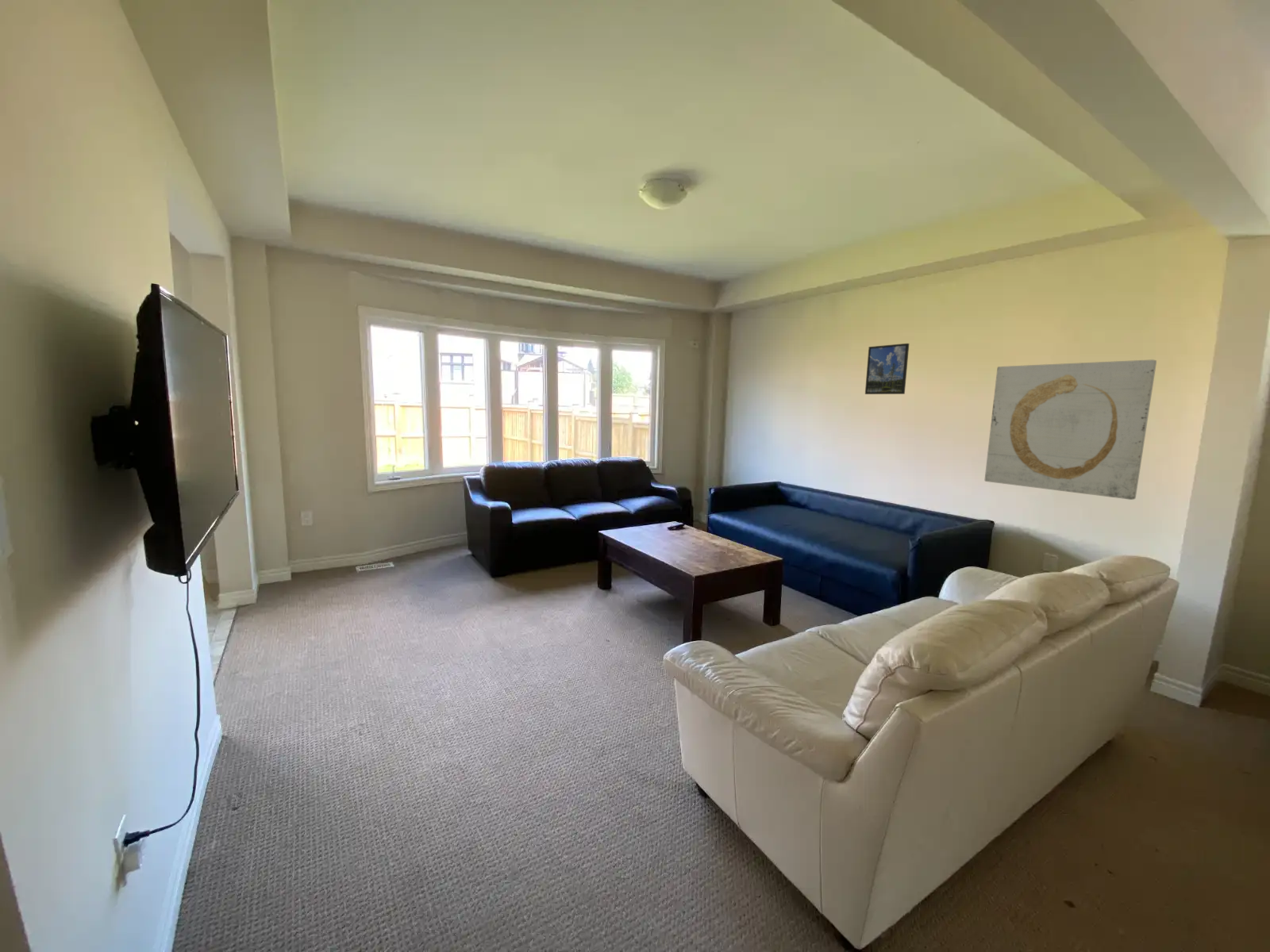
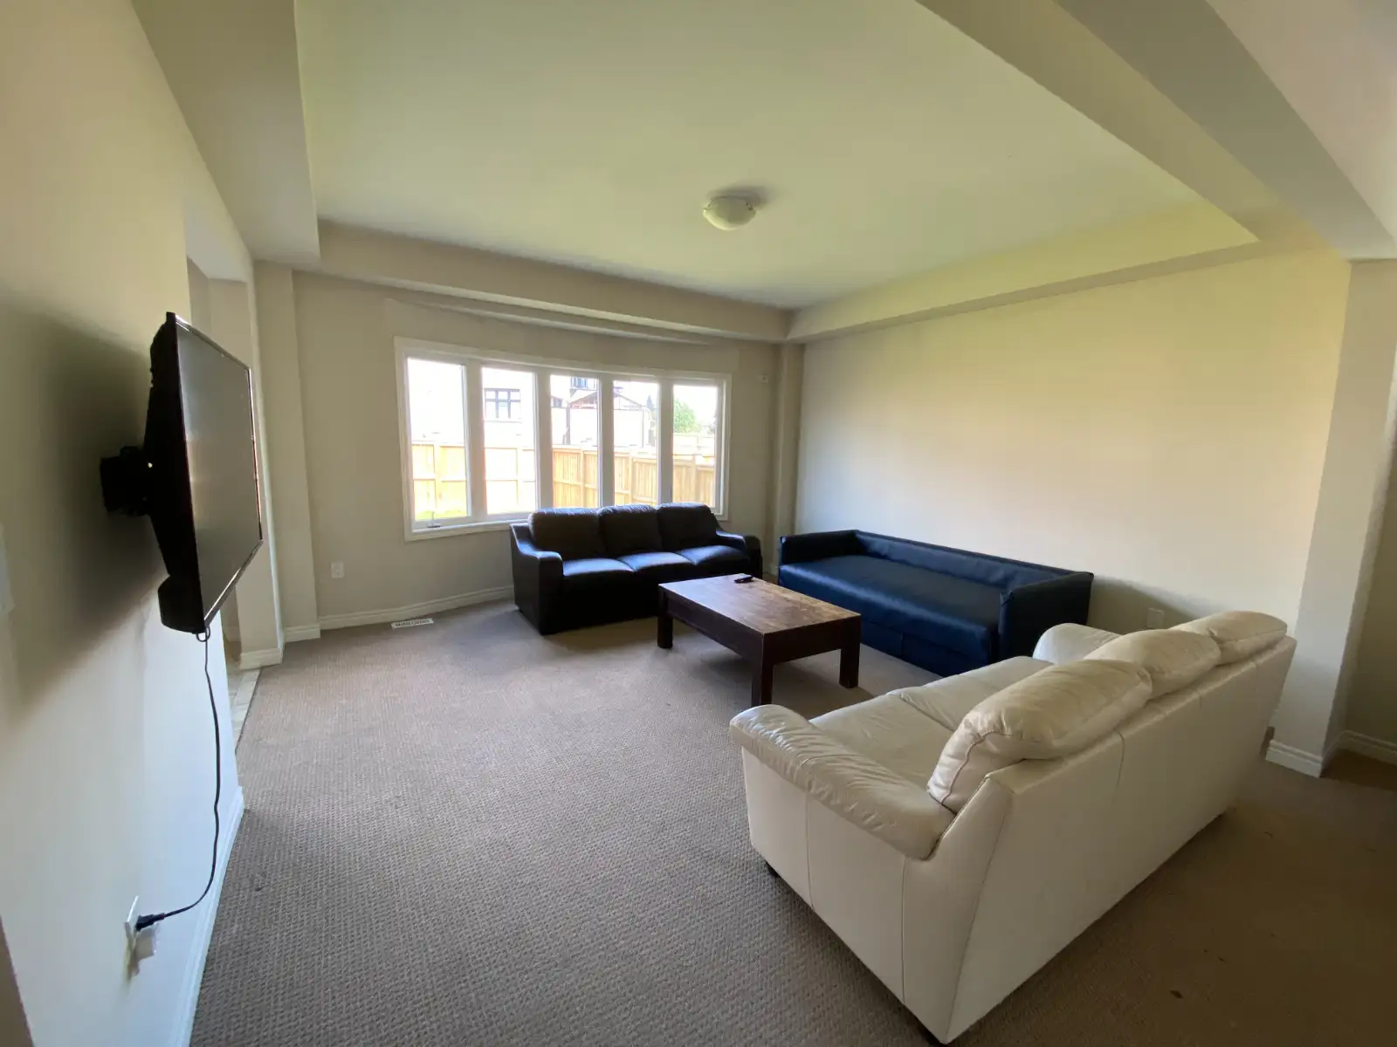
- wall art (1060, 428)
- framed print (886, 370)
